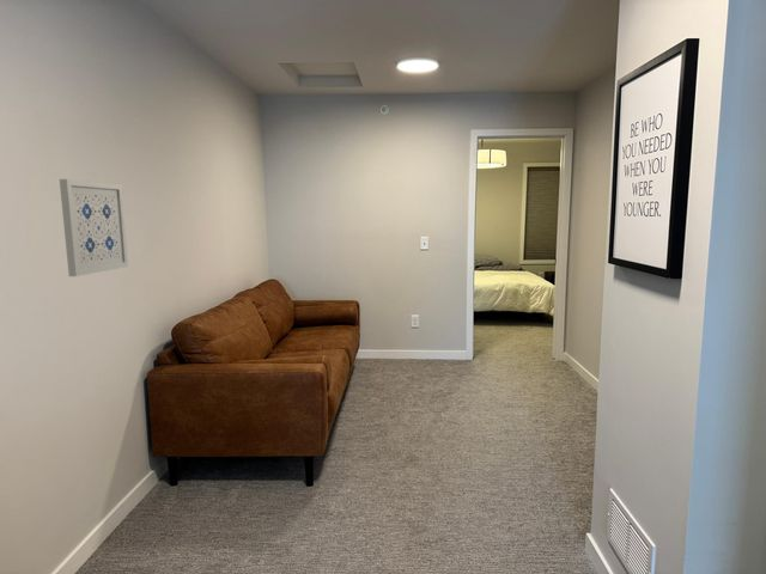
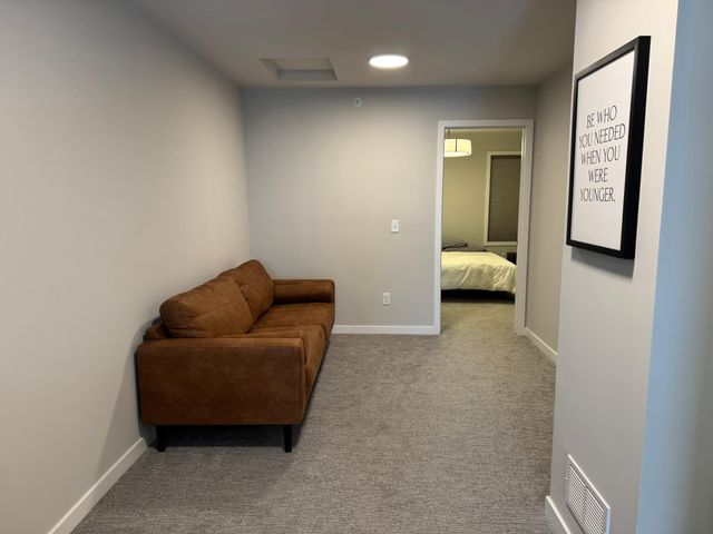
- wall art (97, 227)
